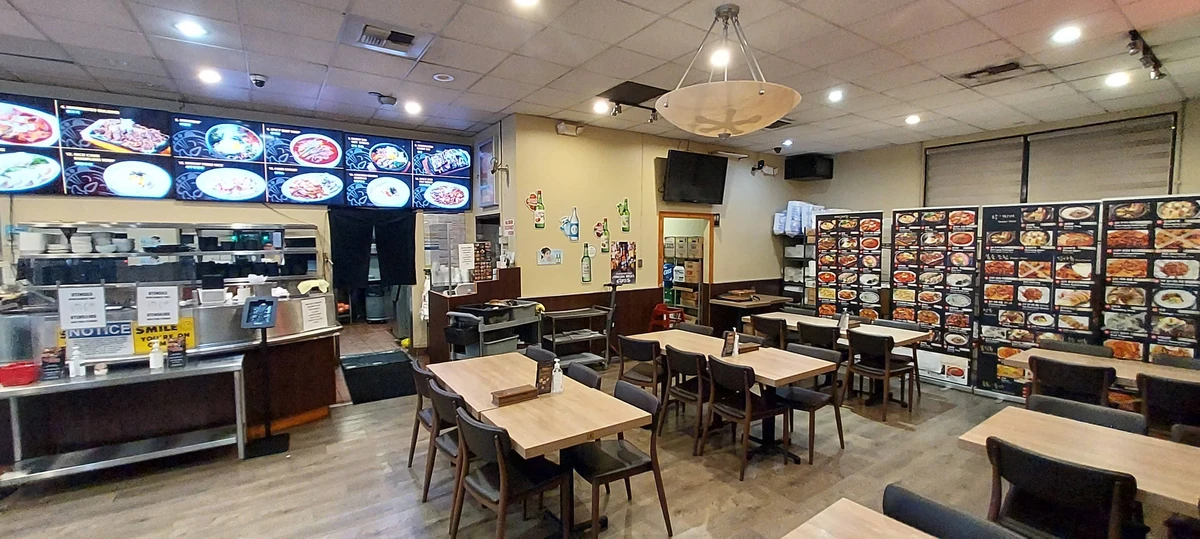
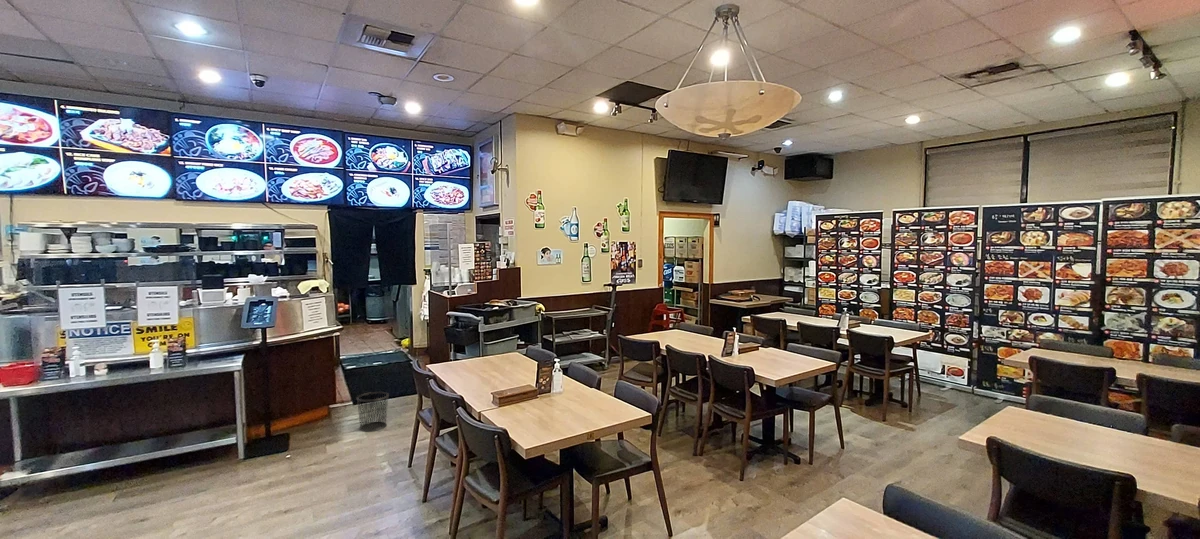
+ waste bin (373, 411)
